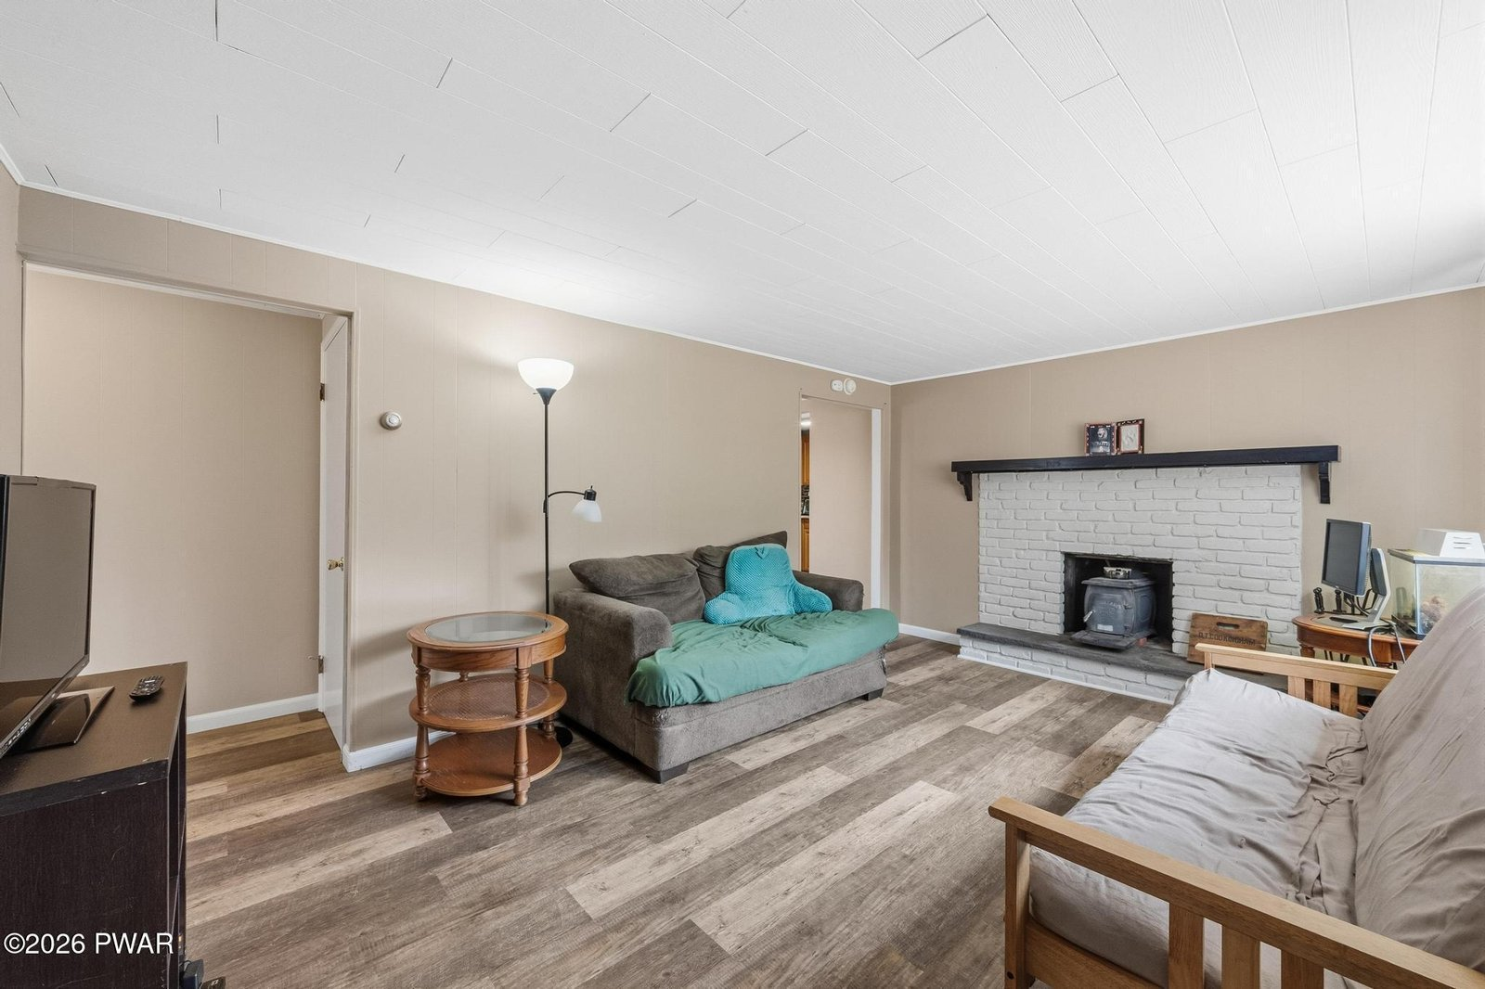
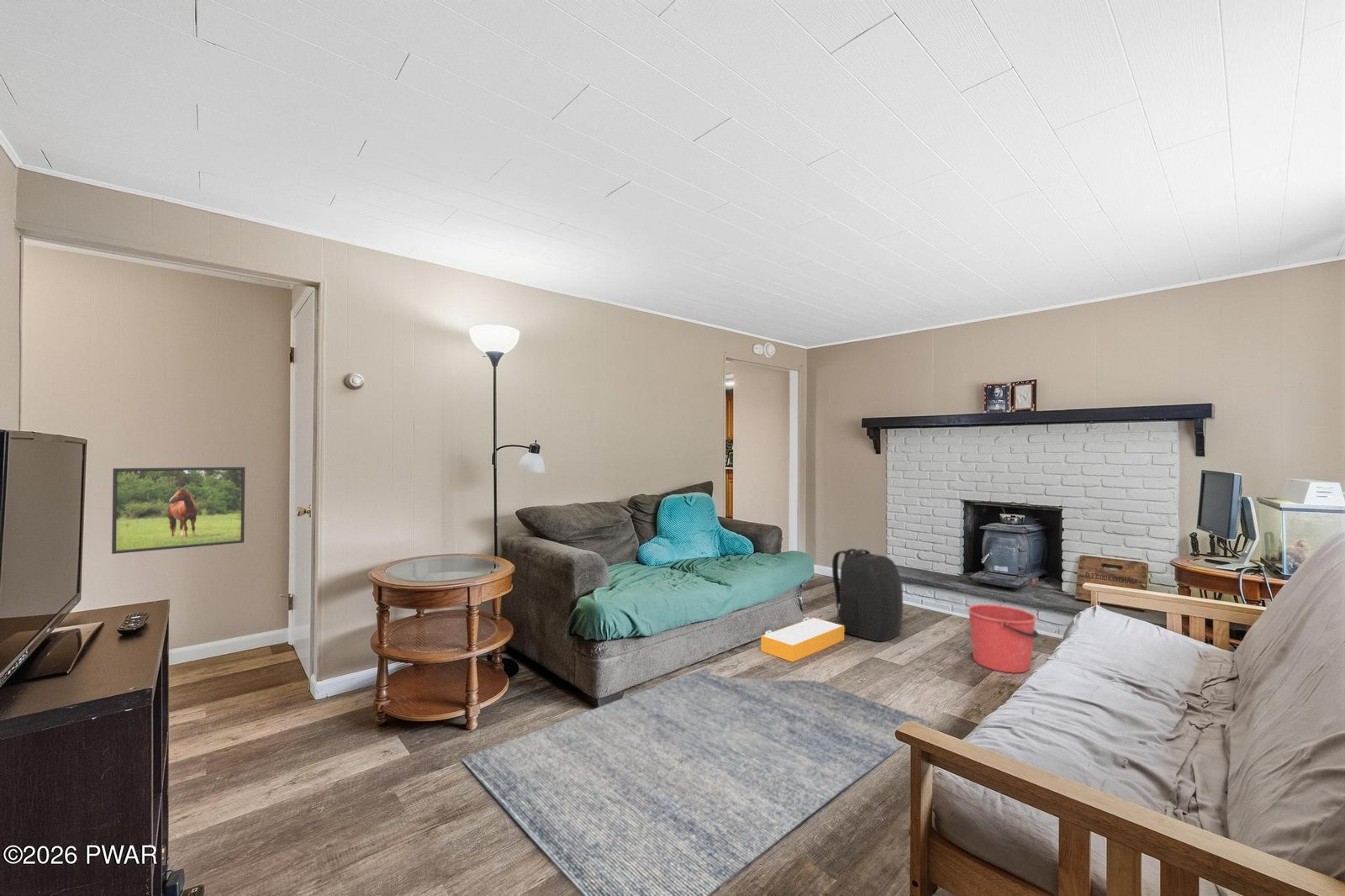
+ rug (713, 739)
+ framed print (182, 507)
+ bucket (1001, 638)
+ backpack (862, 589)
+ storage bin (804, 636)
